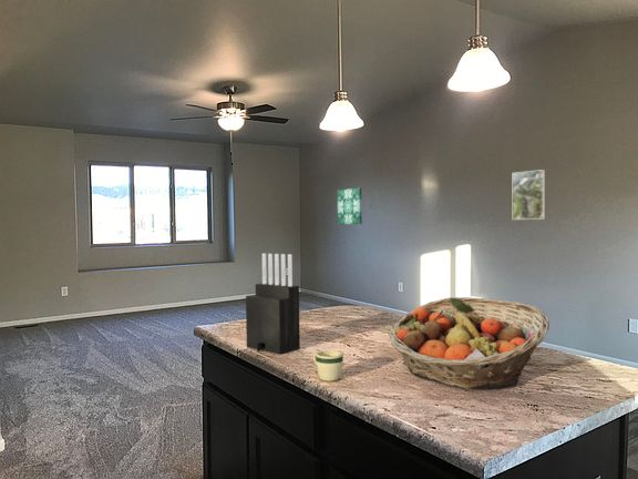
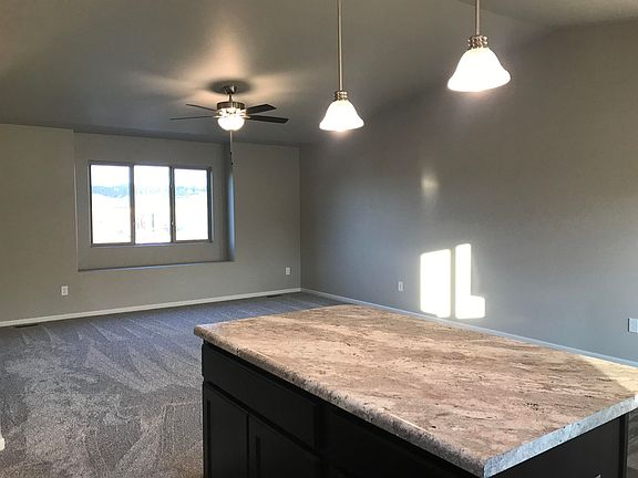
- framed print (527, 195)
- knife block (269, 300)
- mug (326, 364)
- wall art (349, 206)
- fruit basket (464, 338)
